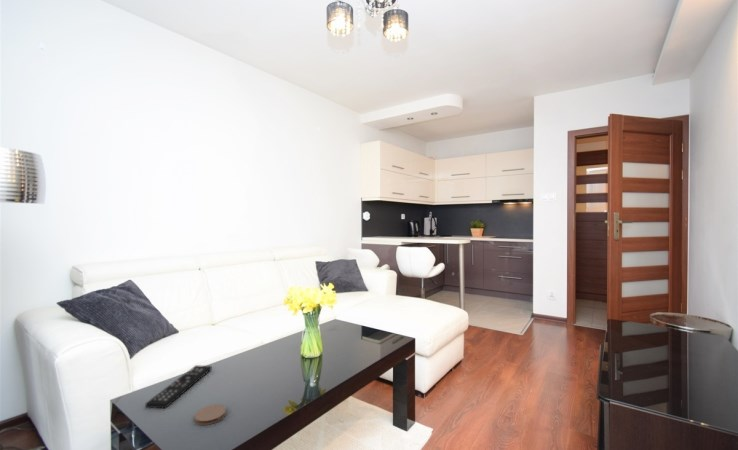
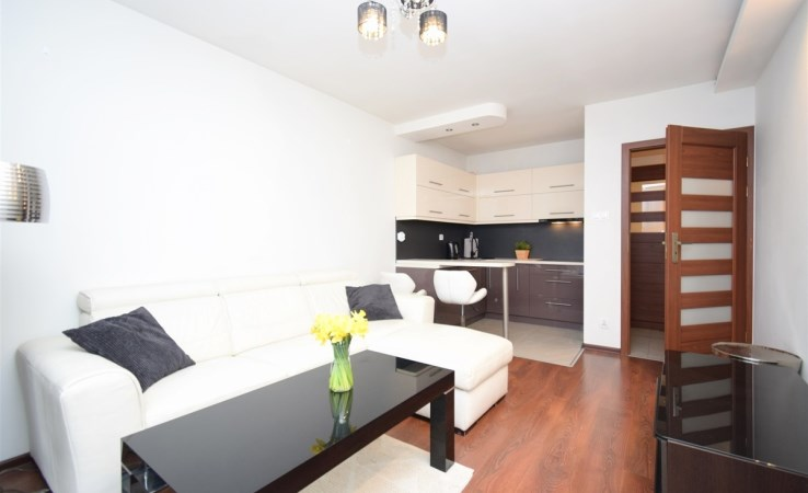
- coaster (210, 414)
- remote control (182, 383)
